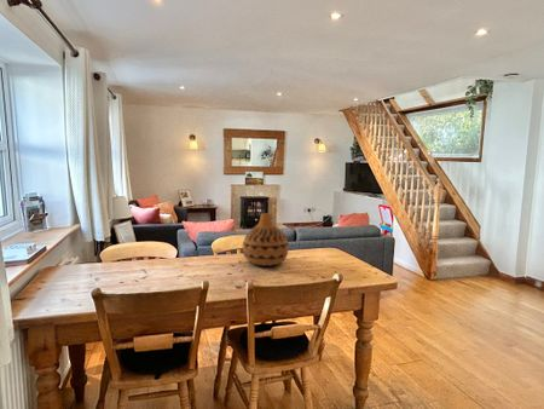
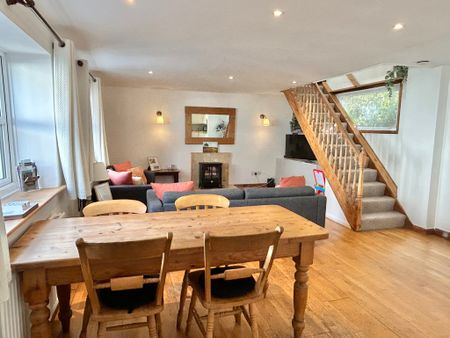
- vase (265, 238)
